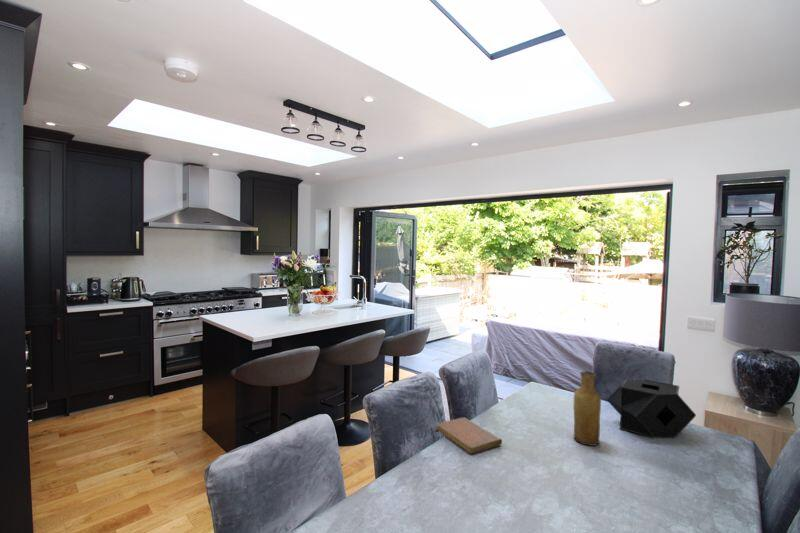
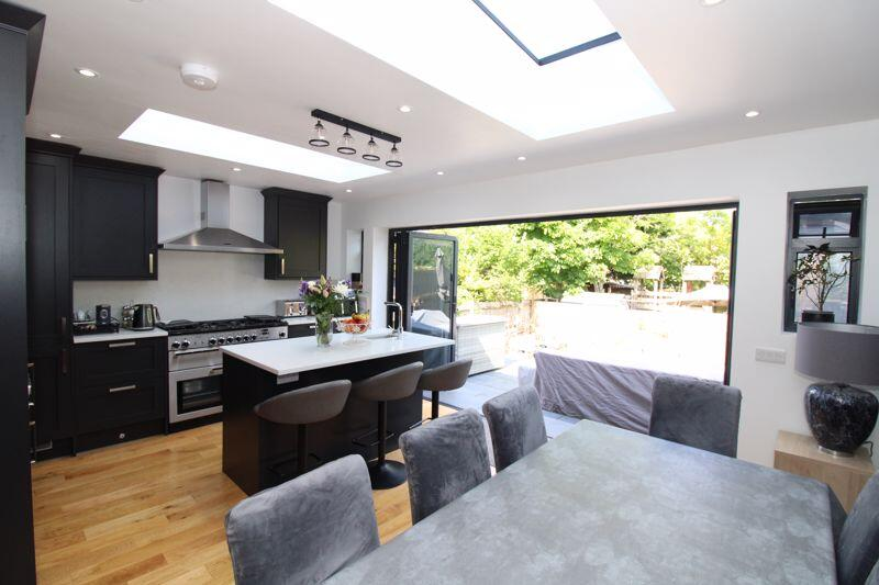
- speaker (649, 407)
- vase (586, 406)
- notebook (467, 433)
